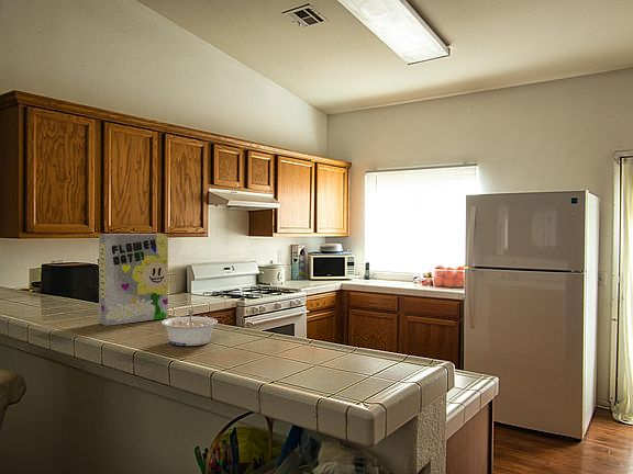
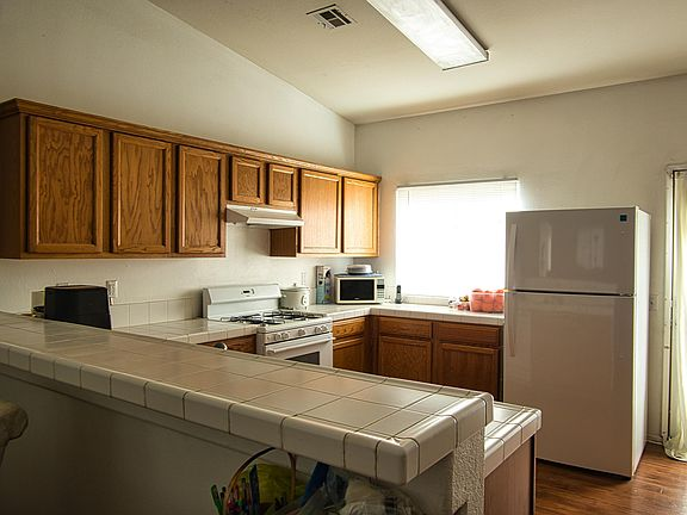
- legume (188, 328)
- cereal box (134, 276)
